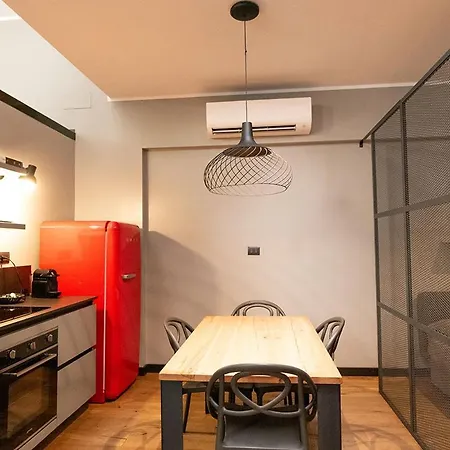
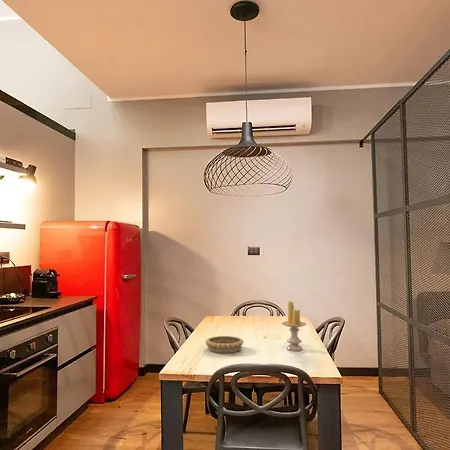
+ decorative bowl (224, 344)
+ candle (294, 325)
